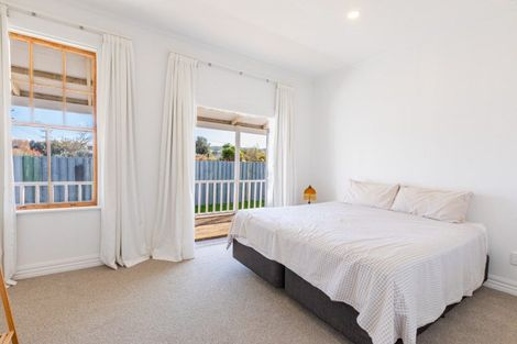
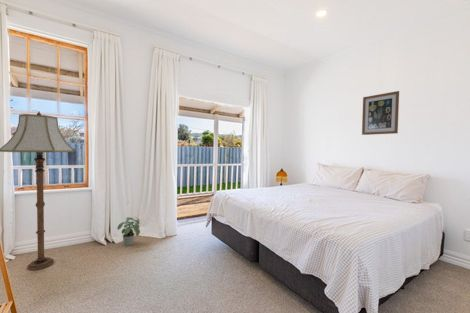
+ floor lamp (39, 188)
+ potted plant (129, 231)
+ wall art (379, 114)
